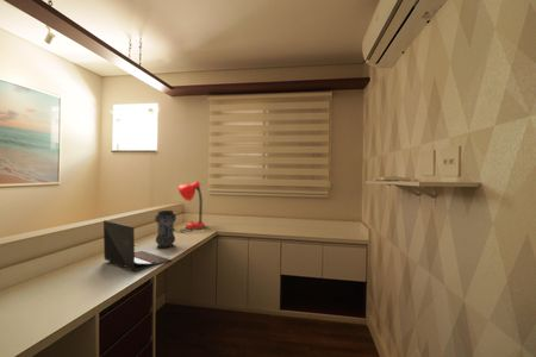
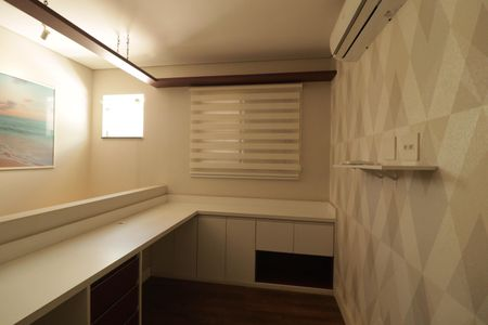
- laptop (133, 242)
- desk lamp (189, 200)
- vase (164, 228)
